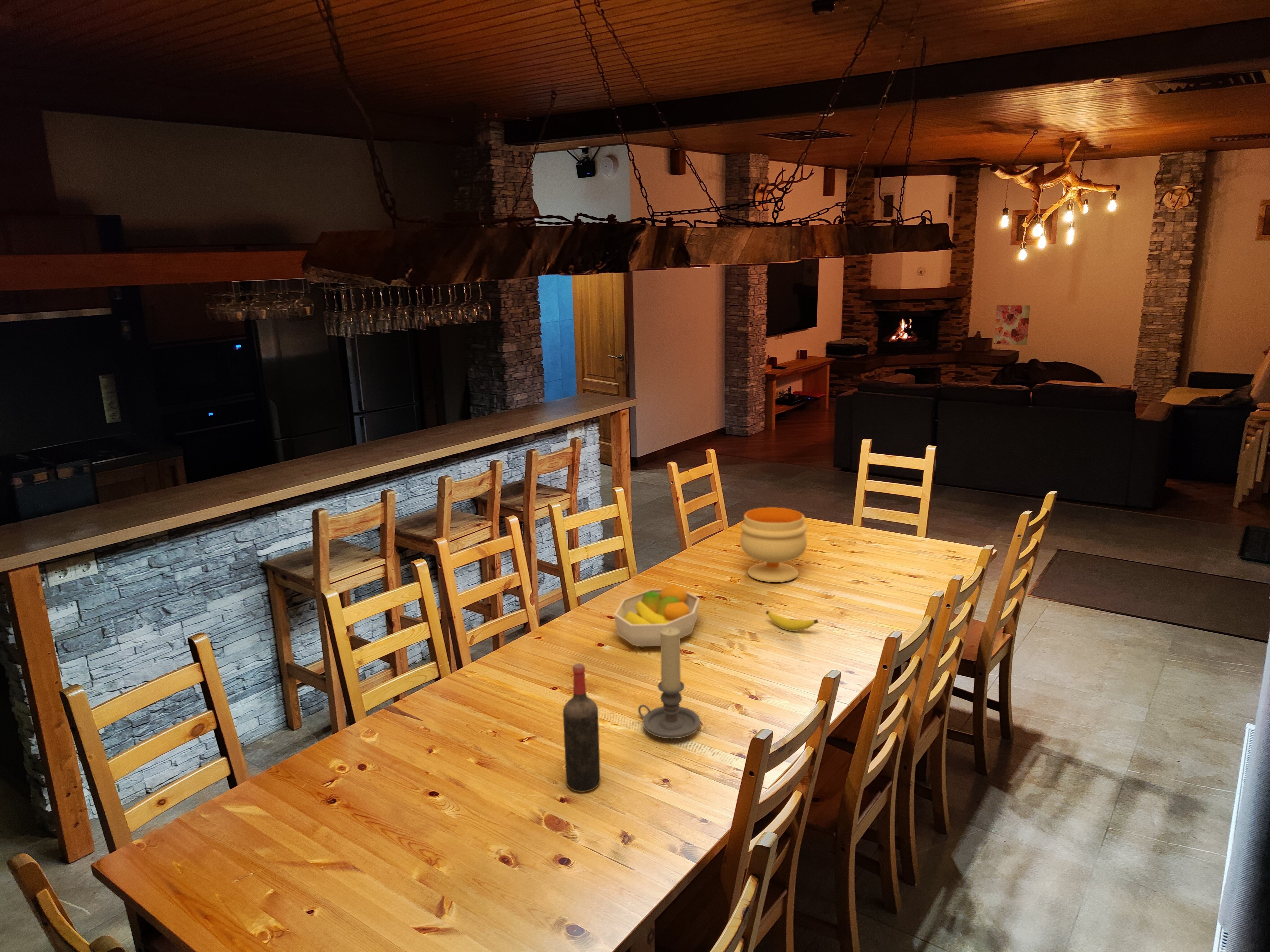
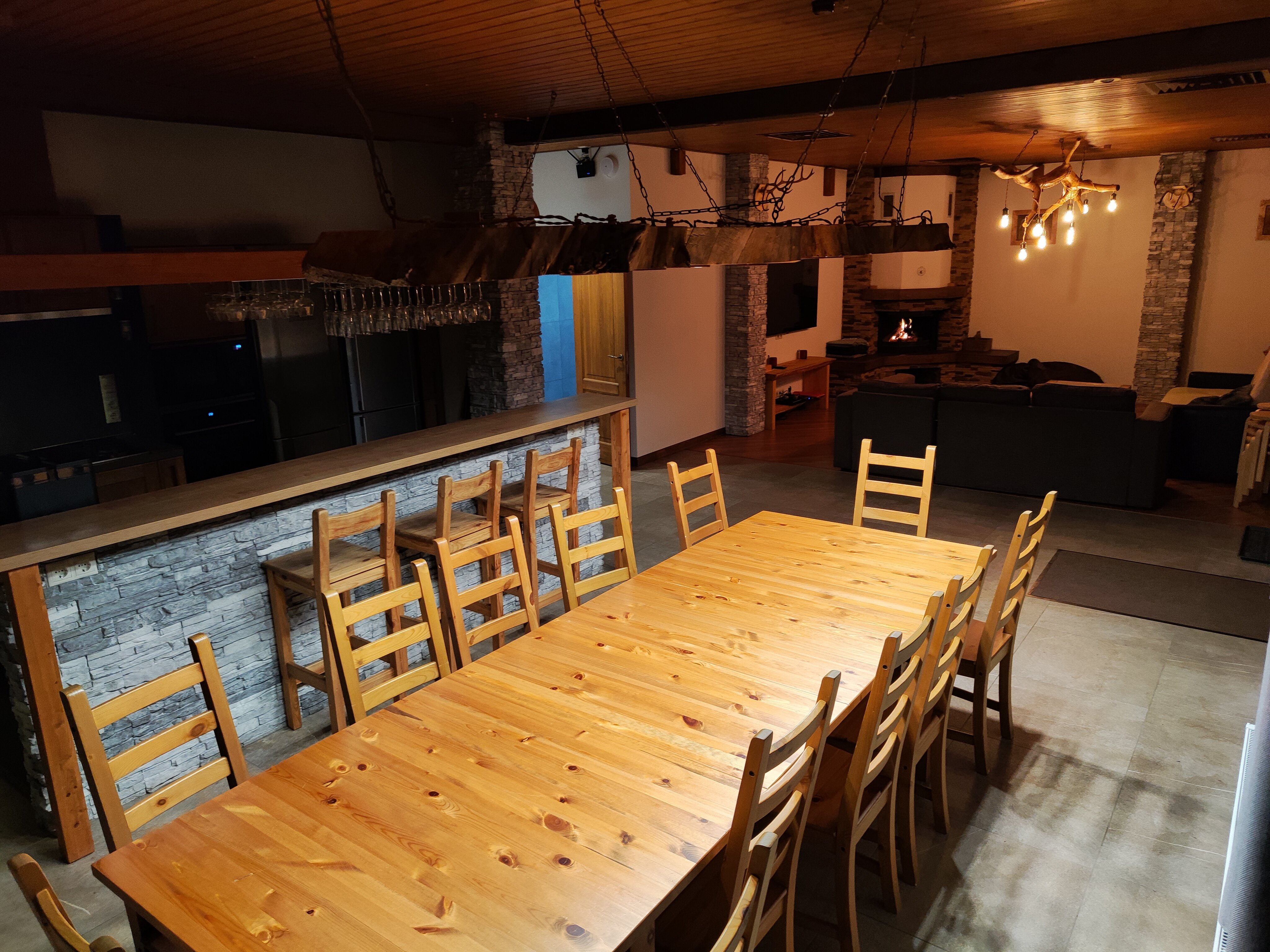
- fruit bowl (658, 613)
- wall art (1012, 325)
- candle holder (666, 678)
- wine bottle (581, 725)
- banana (790, 622)
- footed bowl (773, 545)
